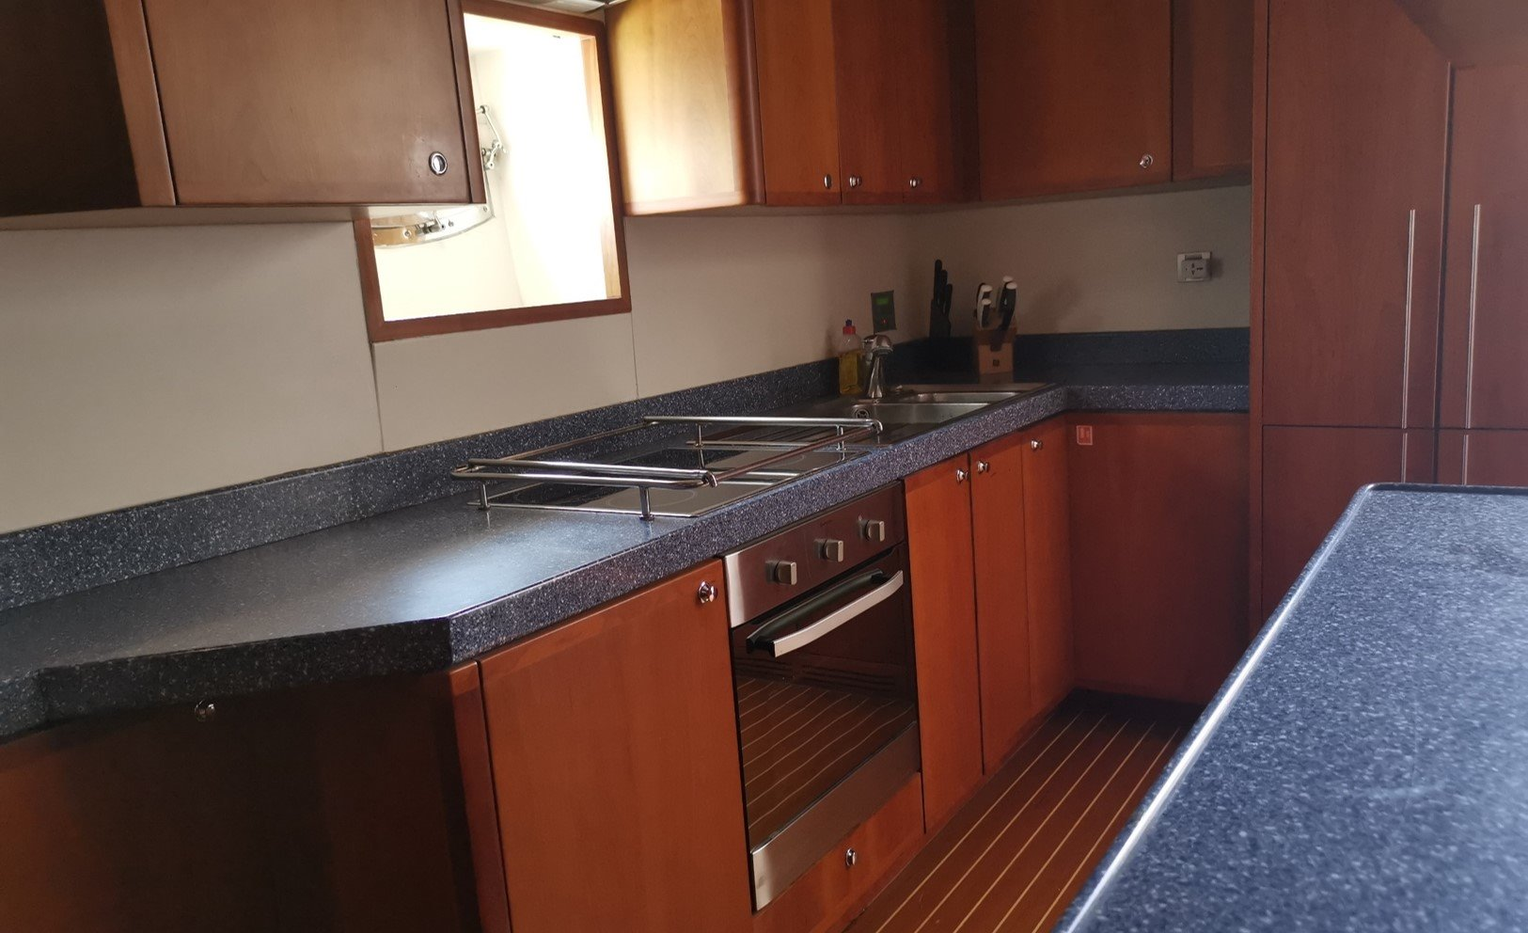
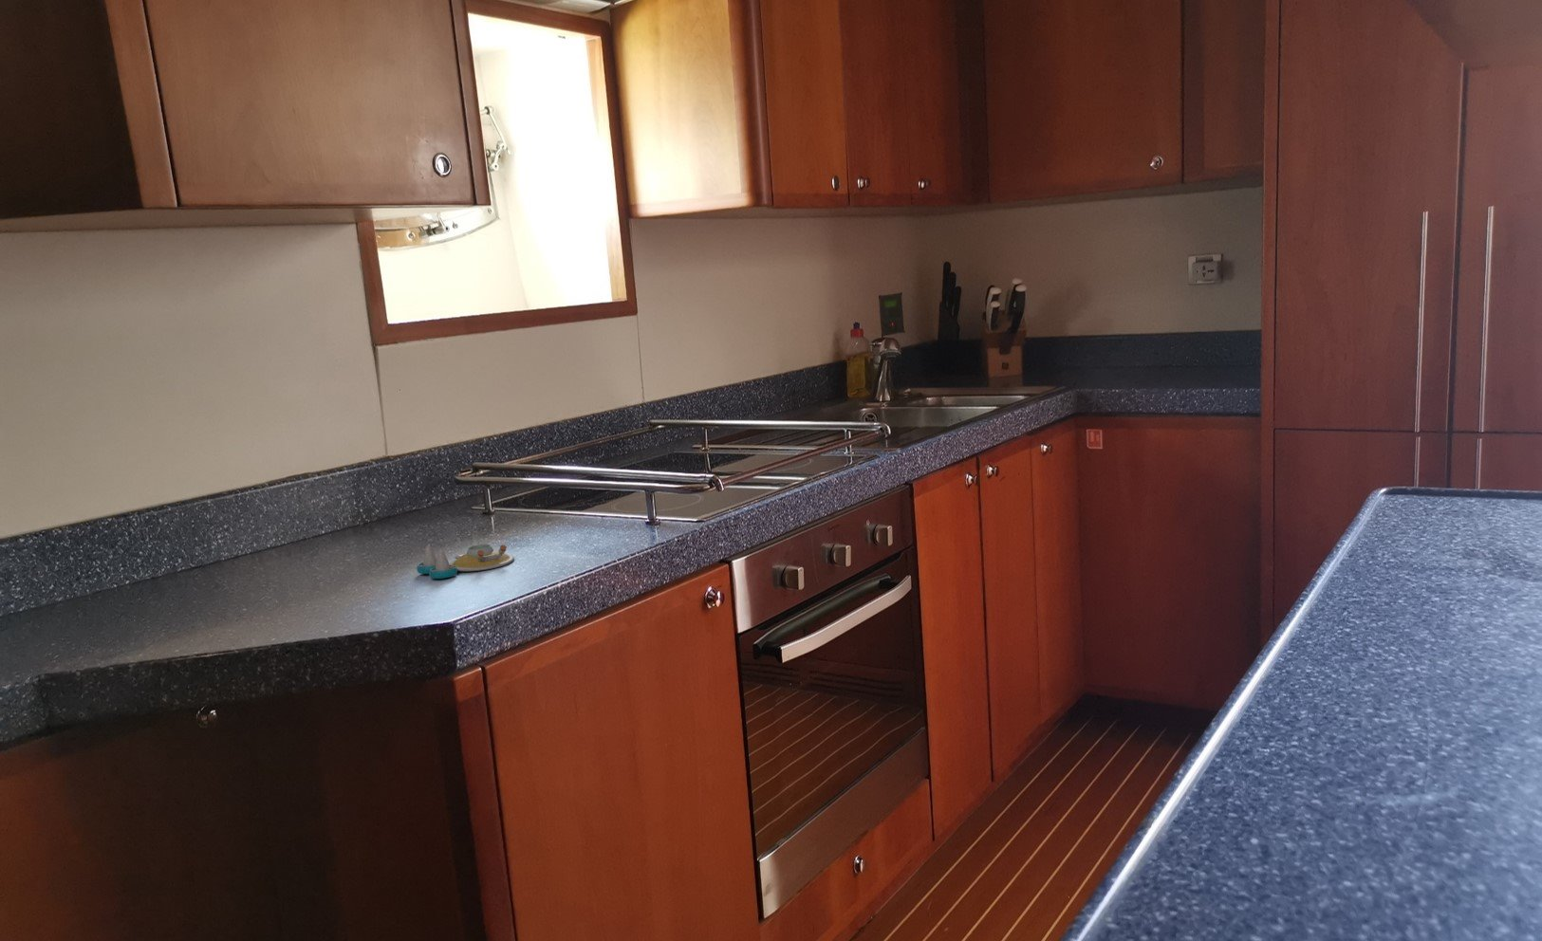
+ salt and pepper shaker set (467, 552)
